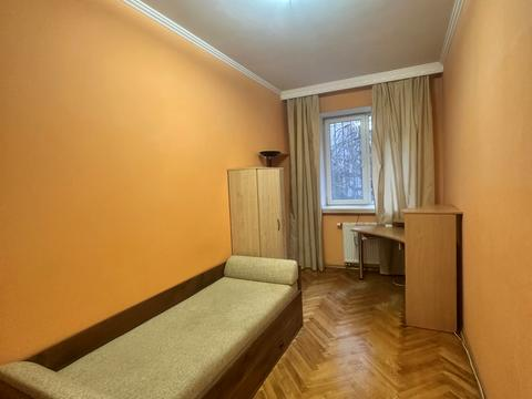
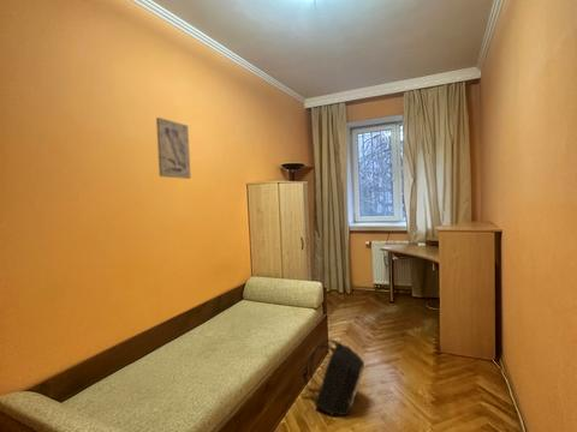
+ wall art (174, 149)
+ backpack (332, 371)
